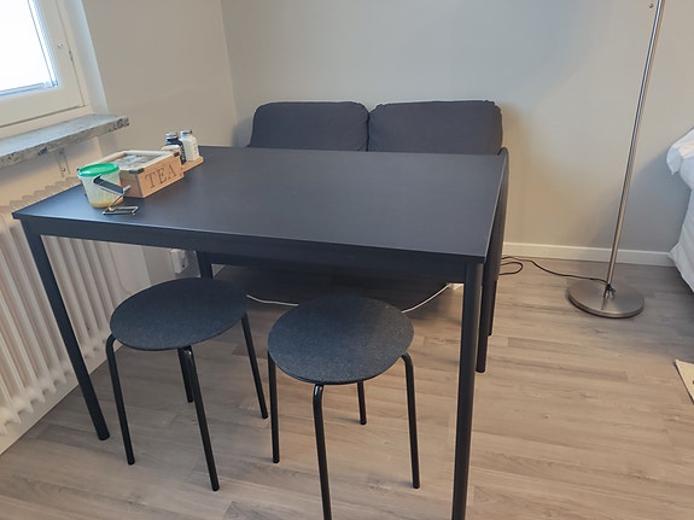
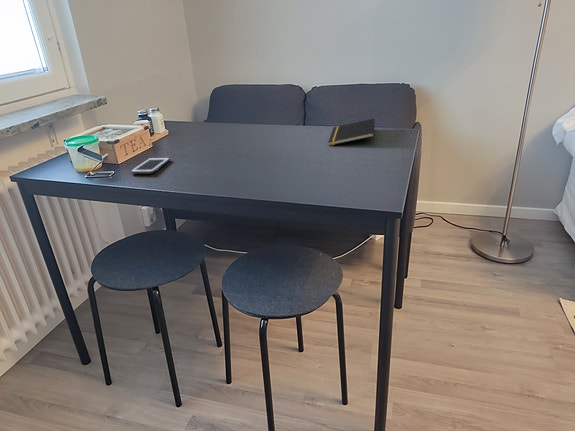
+ cell phone (151, 165)
+ notepad (352, 131)
